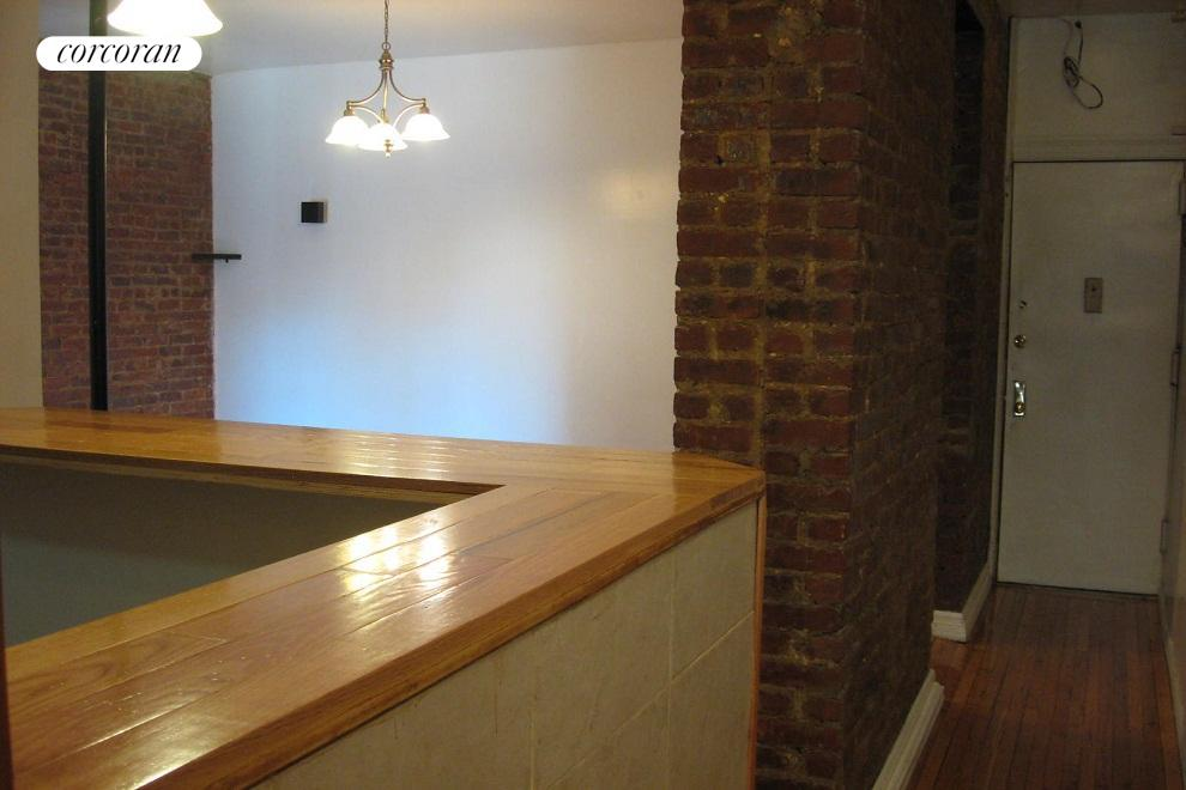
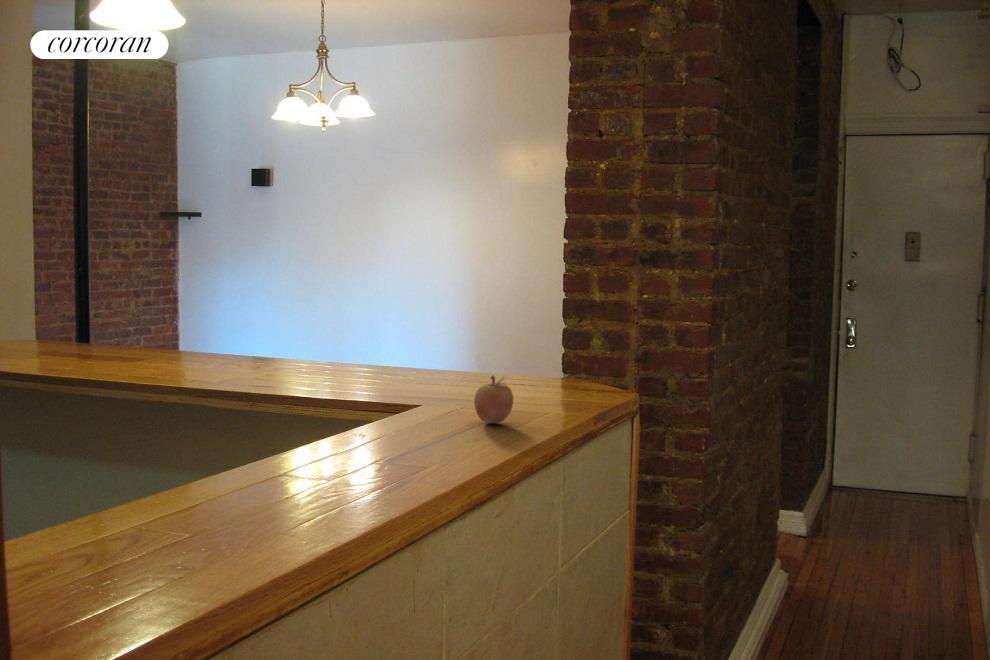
+ fruit (493, 398)
